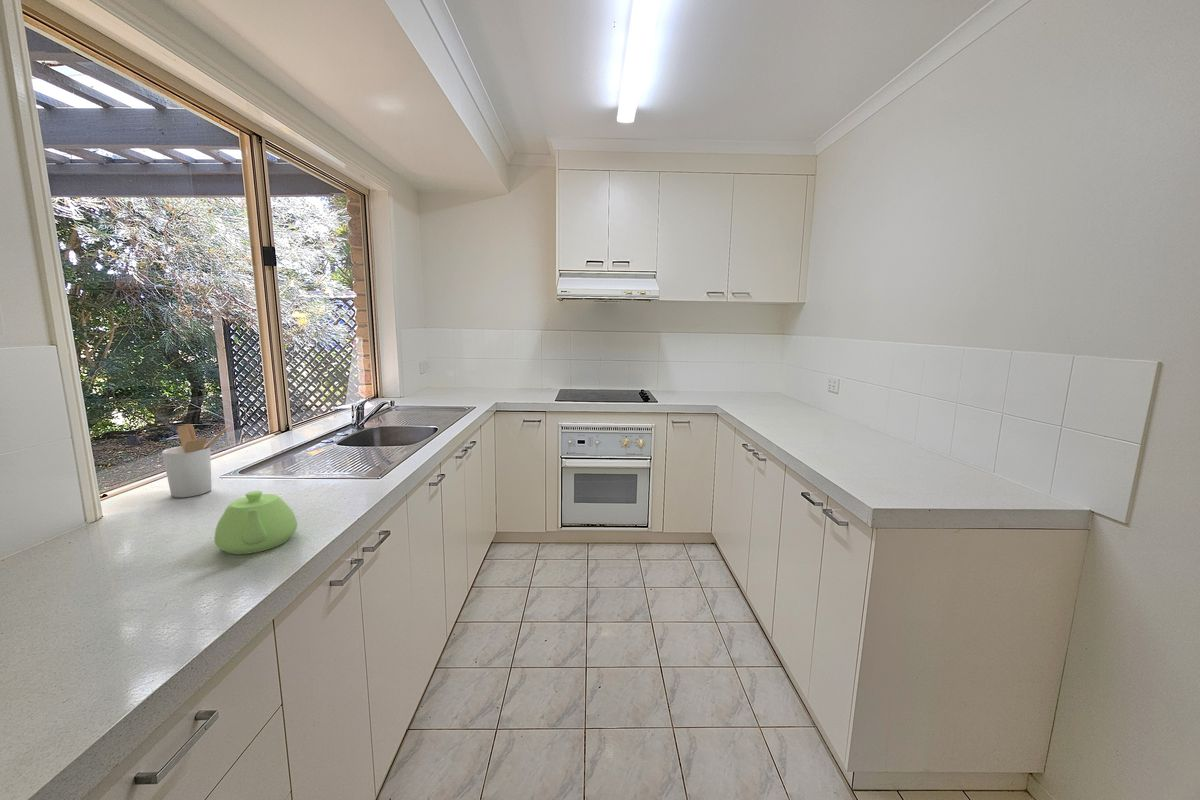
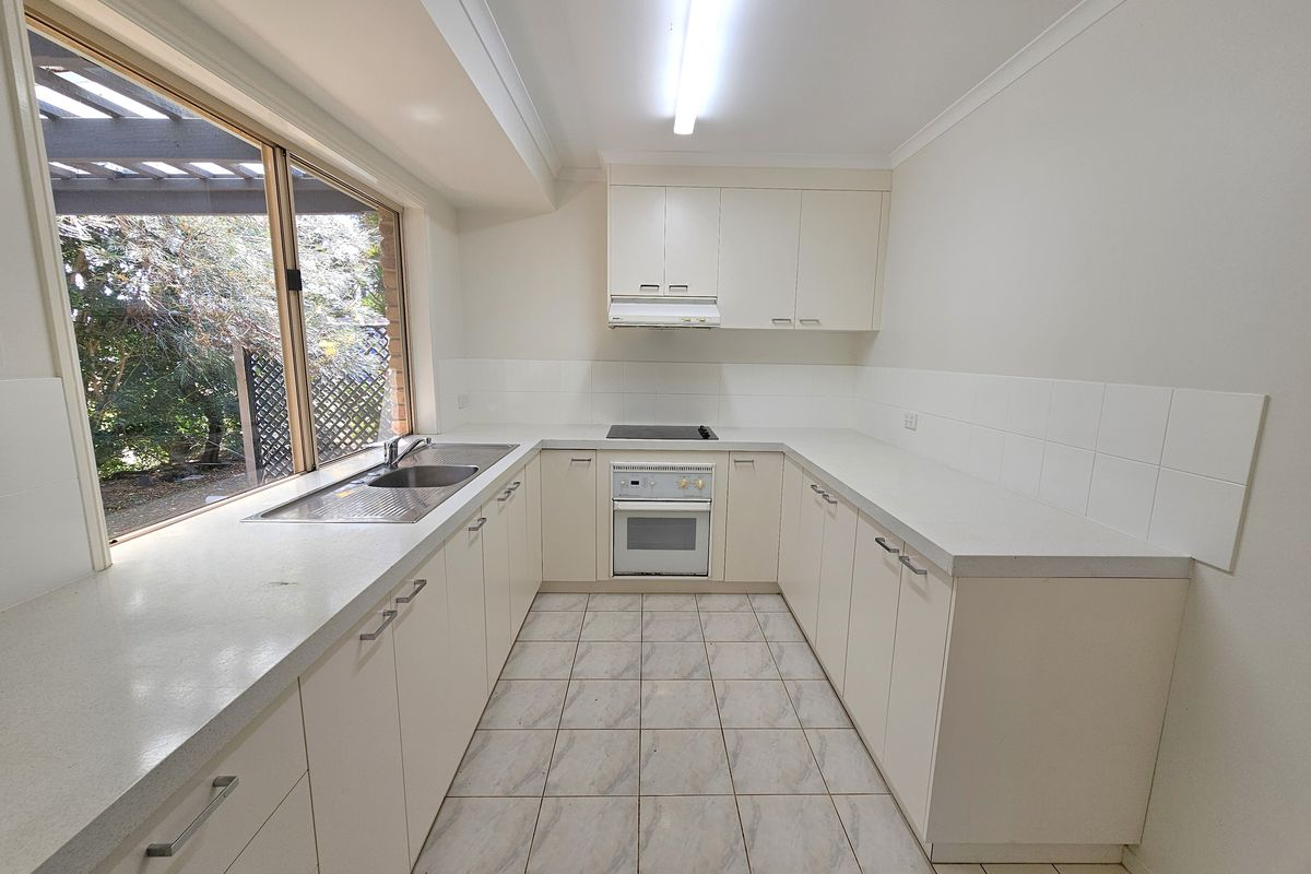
- utensil holder (200, 458)
- teapot (255, 518)
